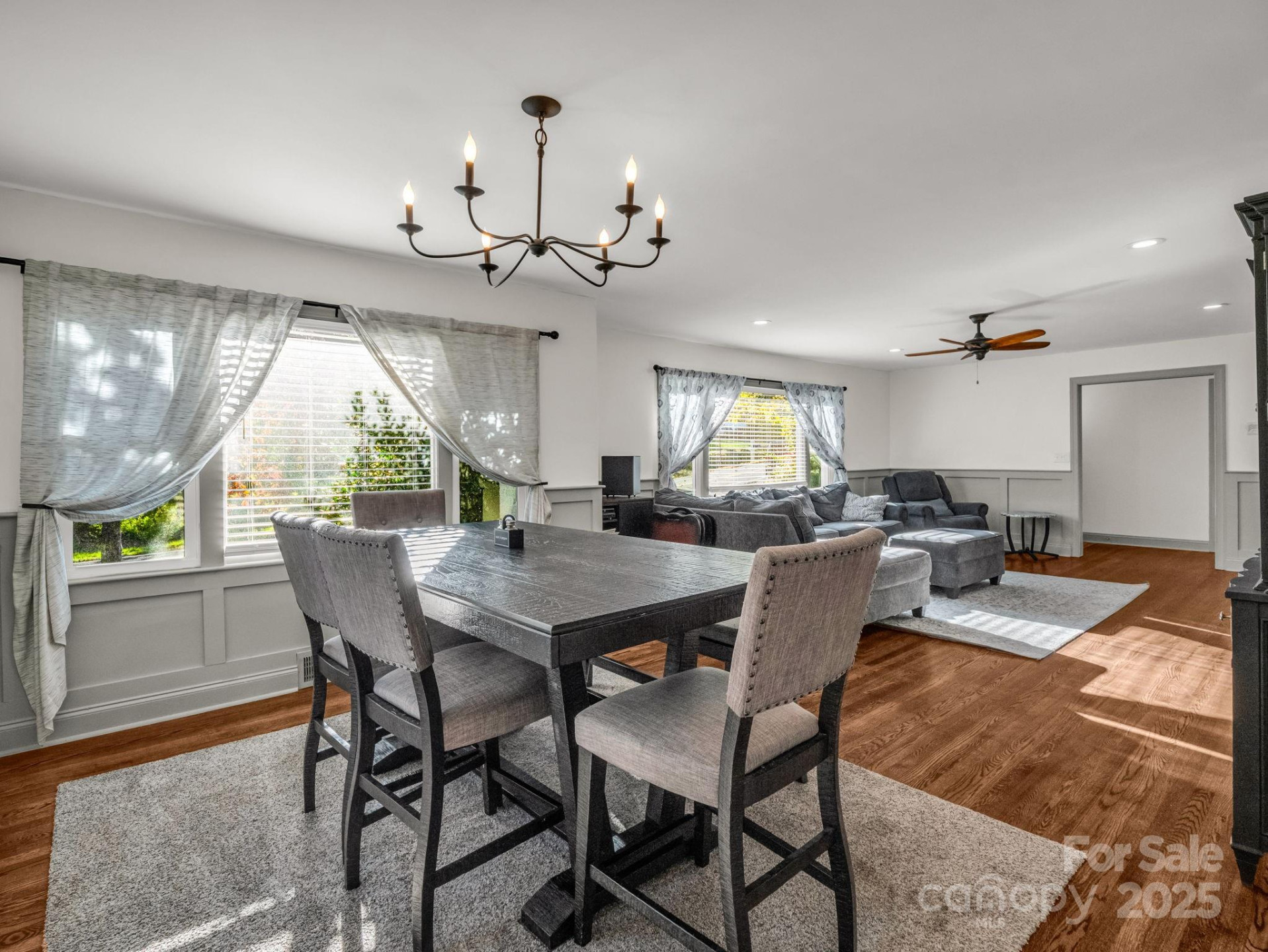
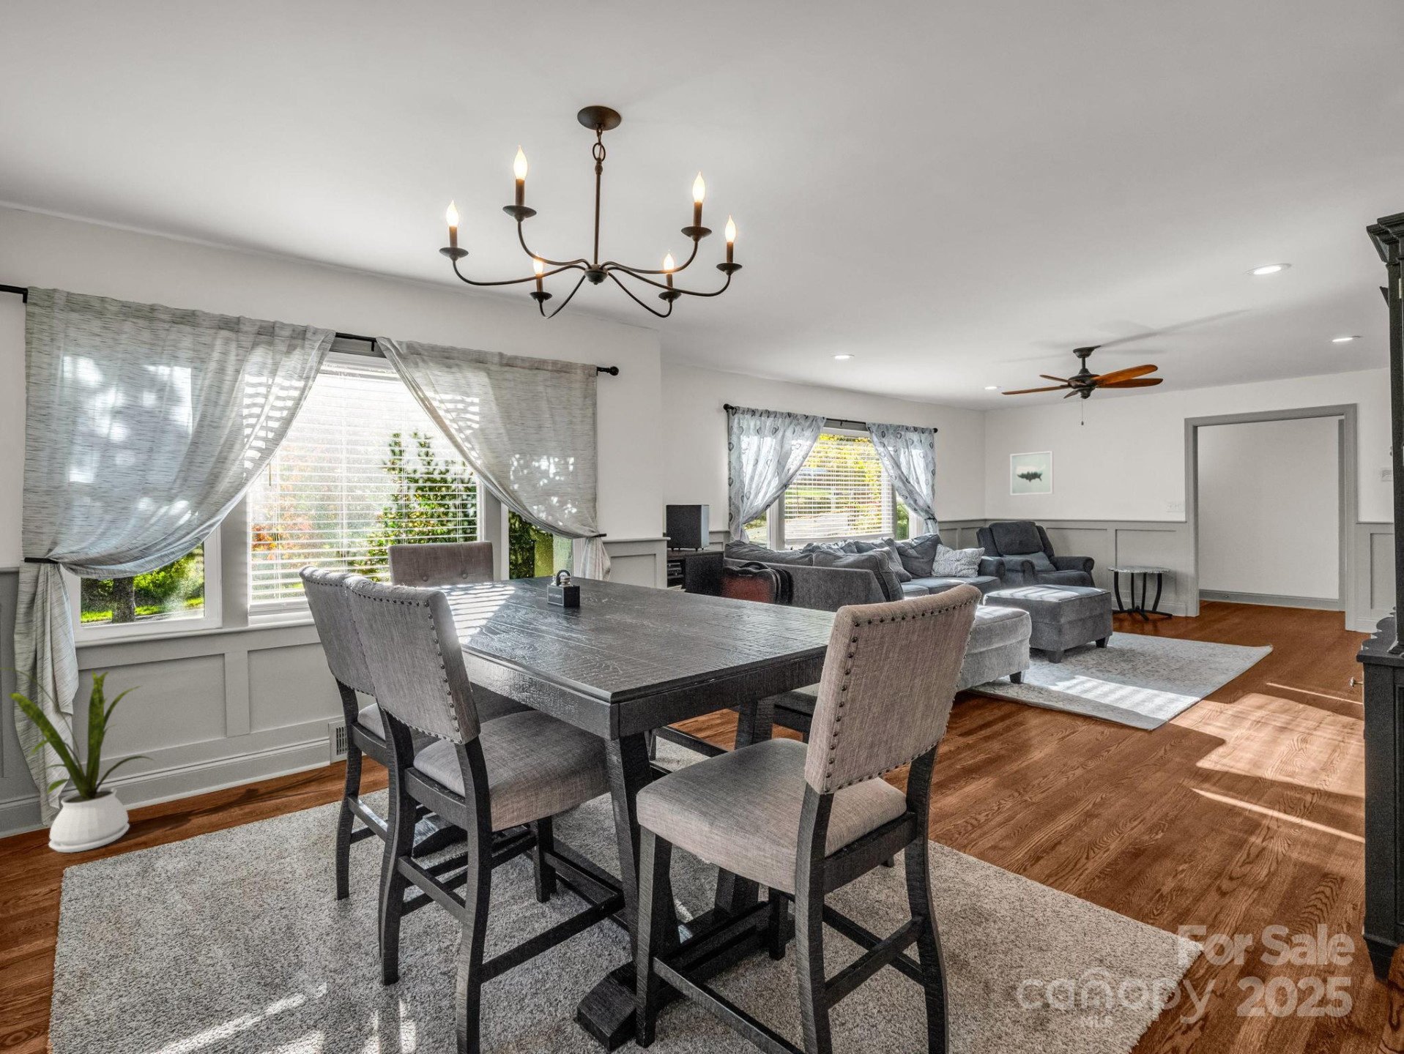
+ house plant (78, 750)
+ wall art (1031, 474)
